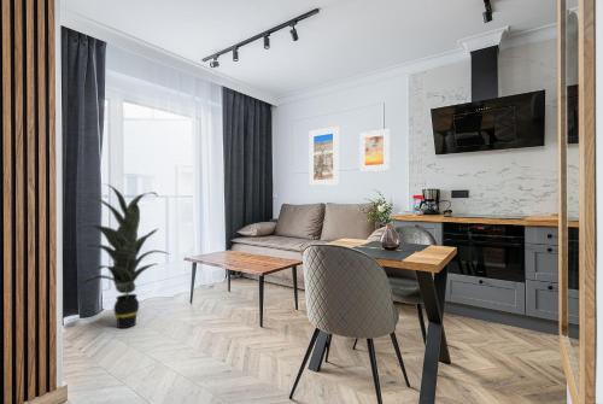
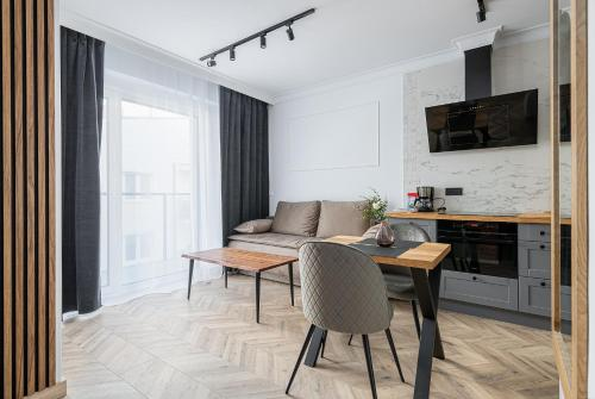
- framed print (374, 151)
- indoor plant (119, 254)
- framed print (323, 157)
